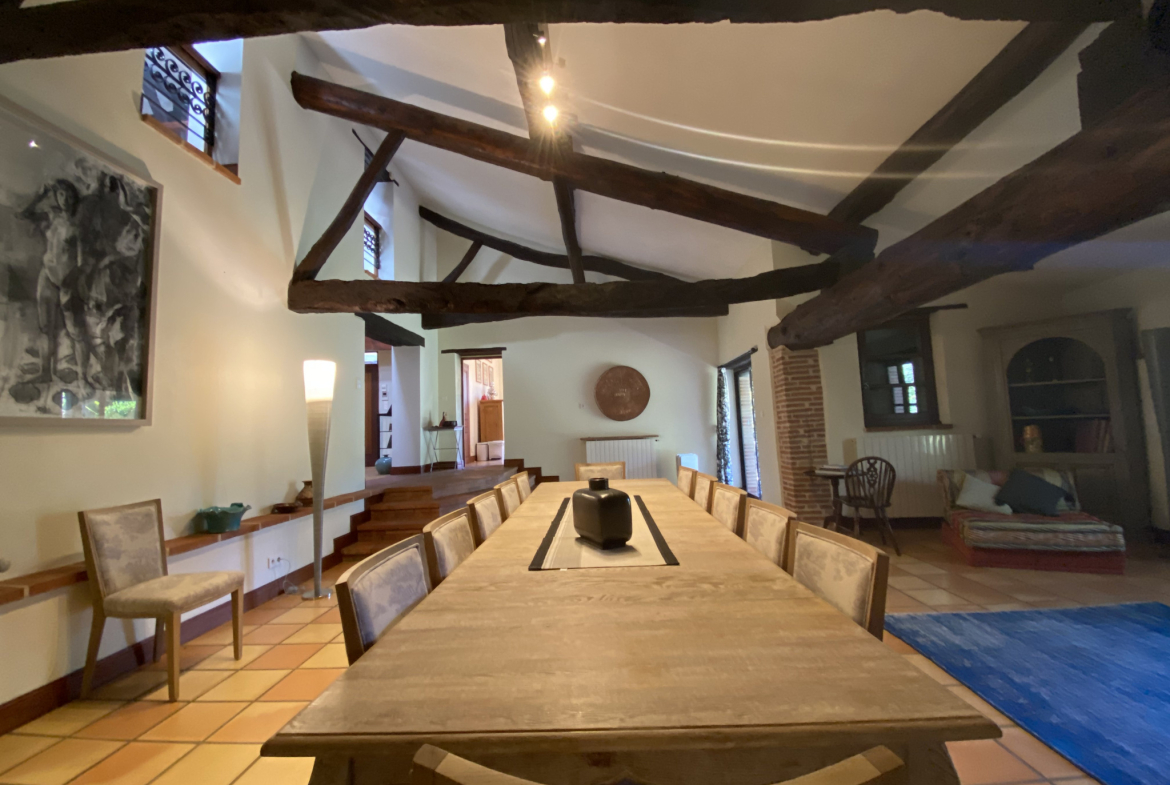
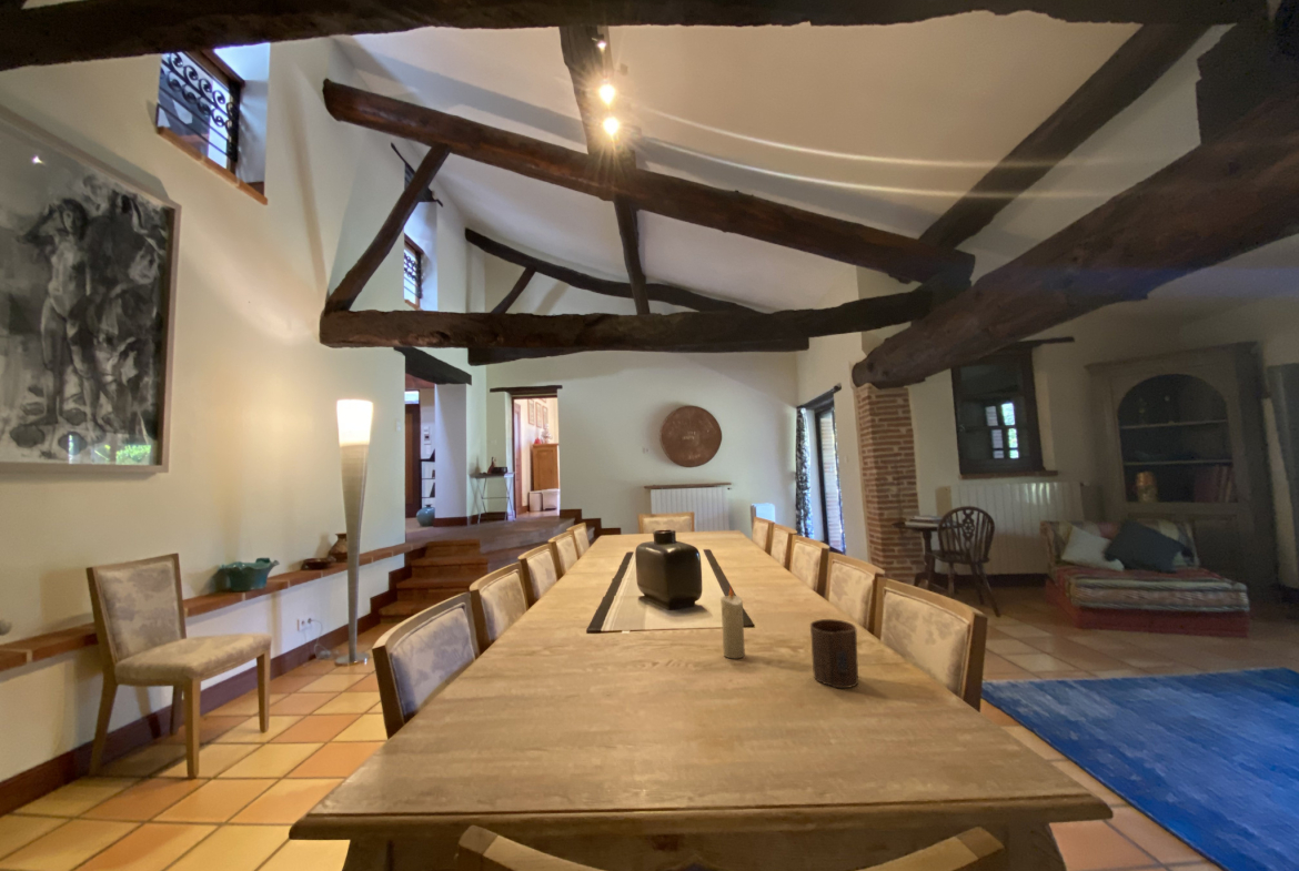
+ candle (733, 619)
+ cup (834, 651)
